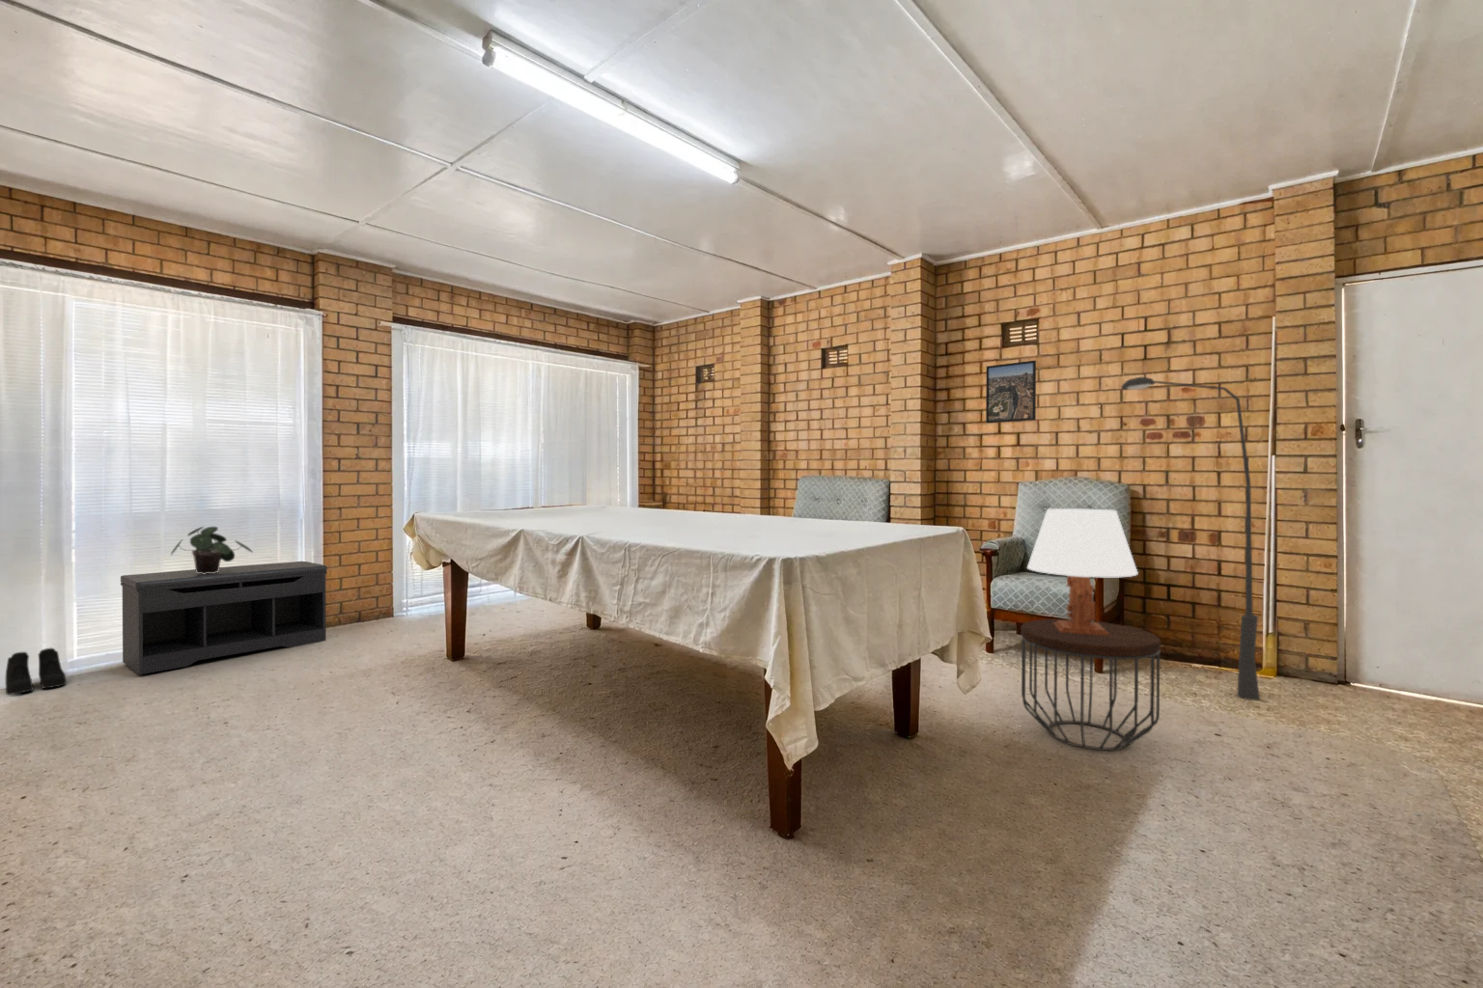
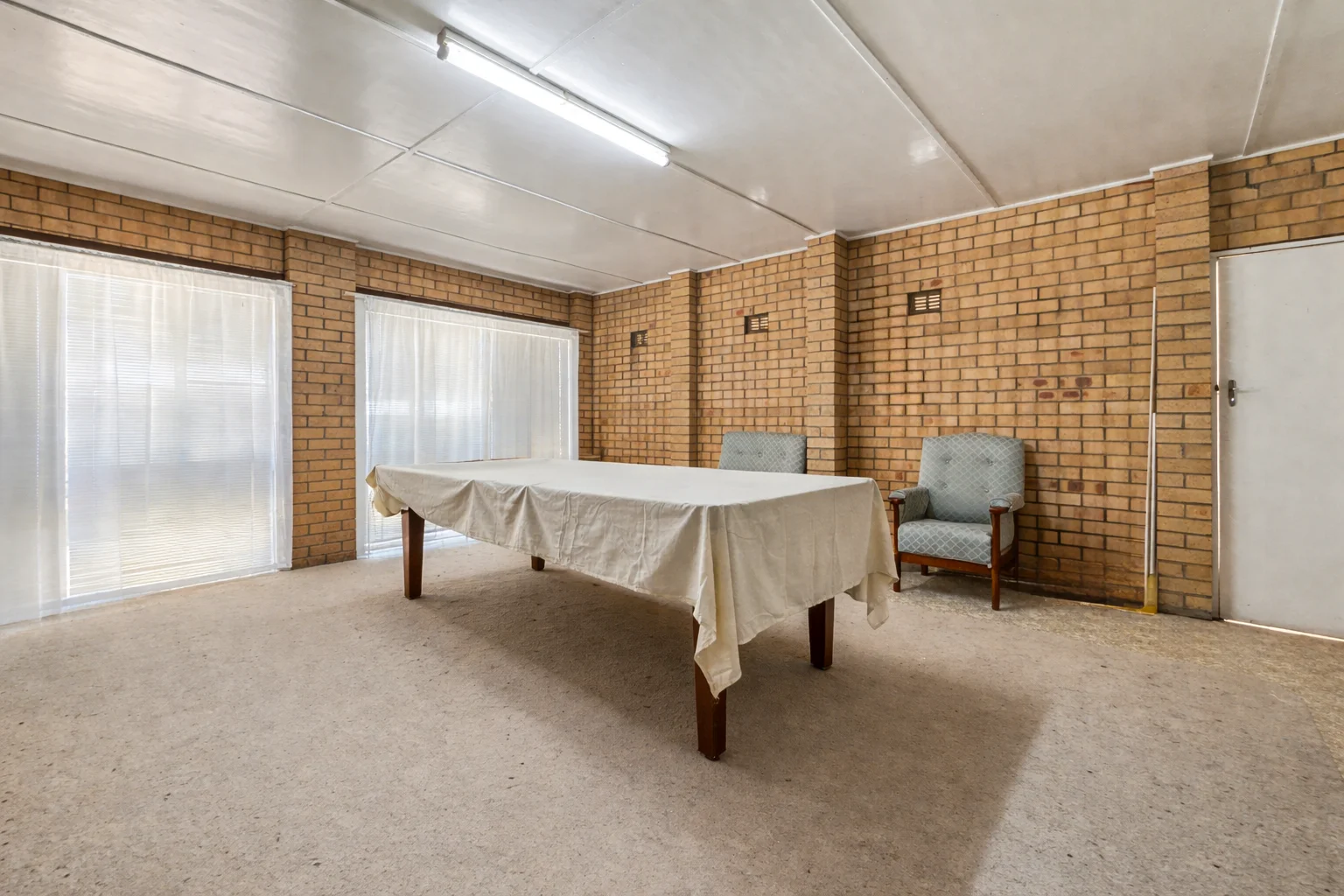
- bench (230, 610)
- table lamp (1080, 568)
- potted plant (209, 549)
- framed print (1010, 391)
- floor lamp (1246, 529)
- boots (39, 668)
- side table (1084, 684)
